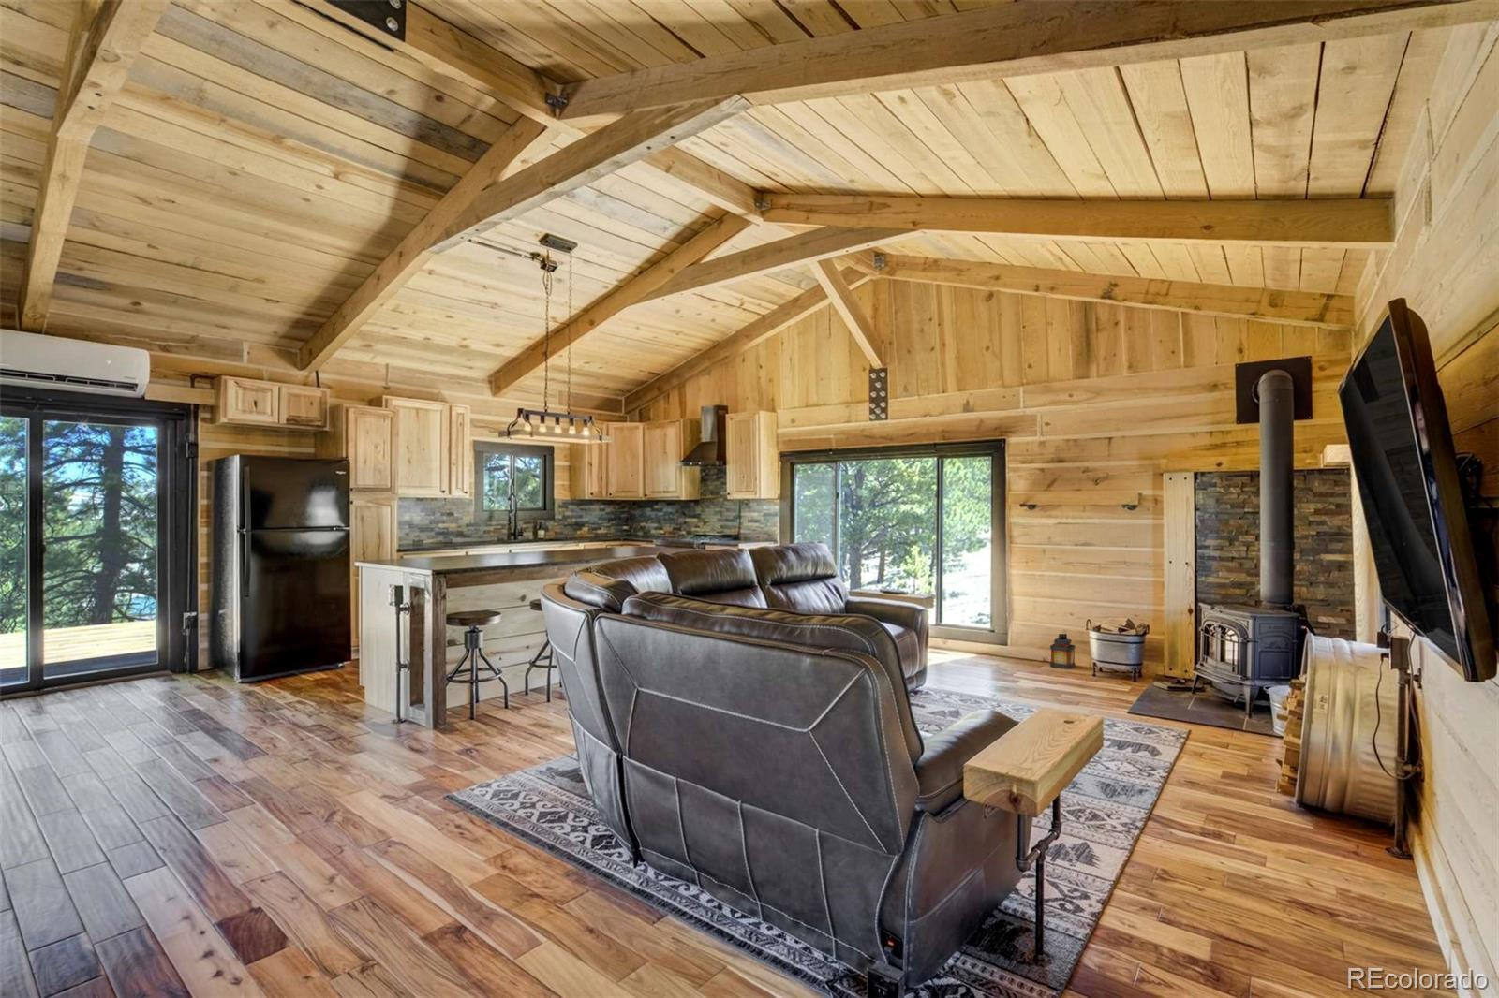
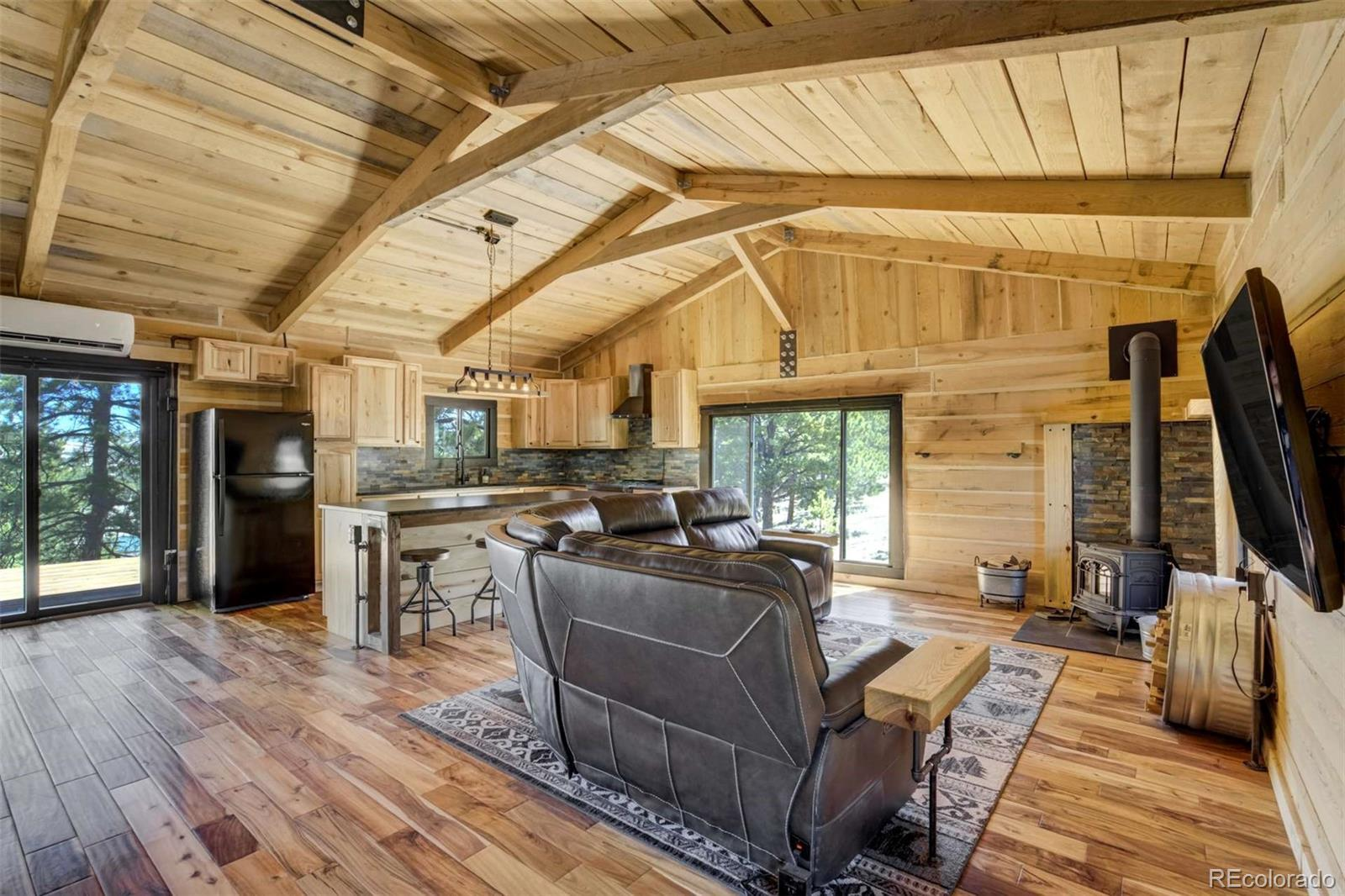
- lantern (1062, 649)
